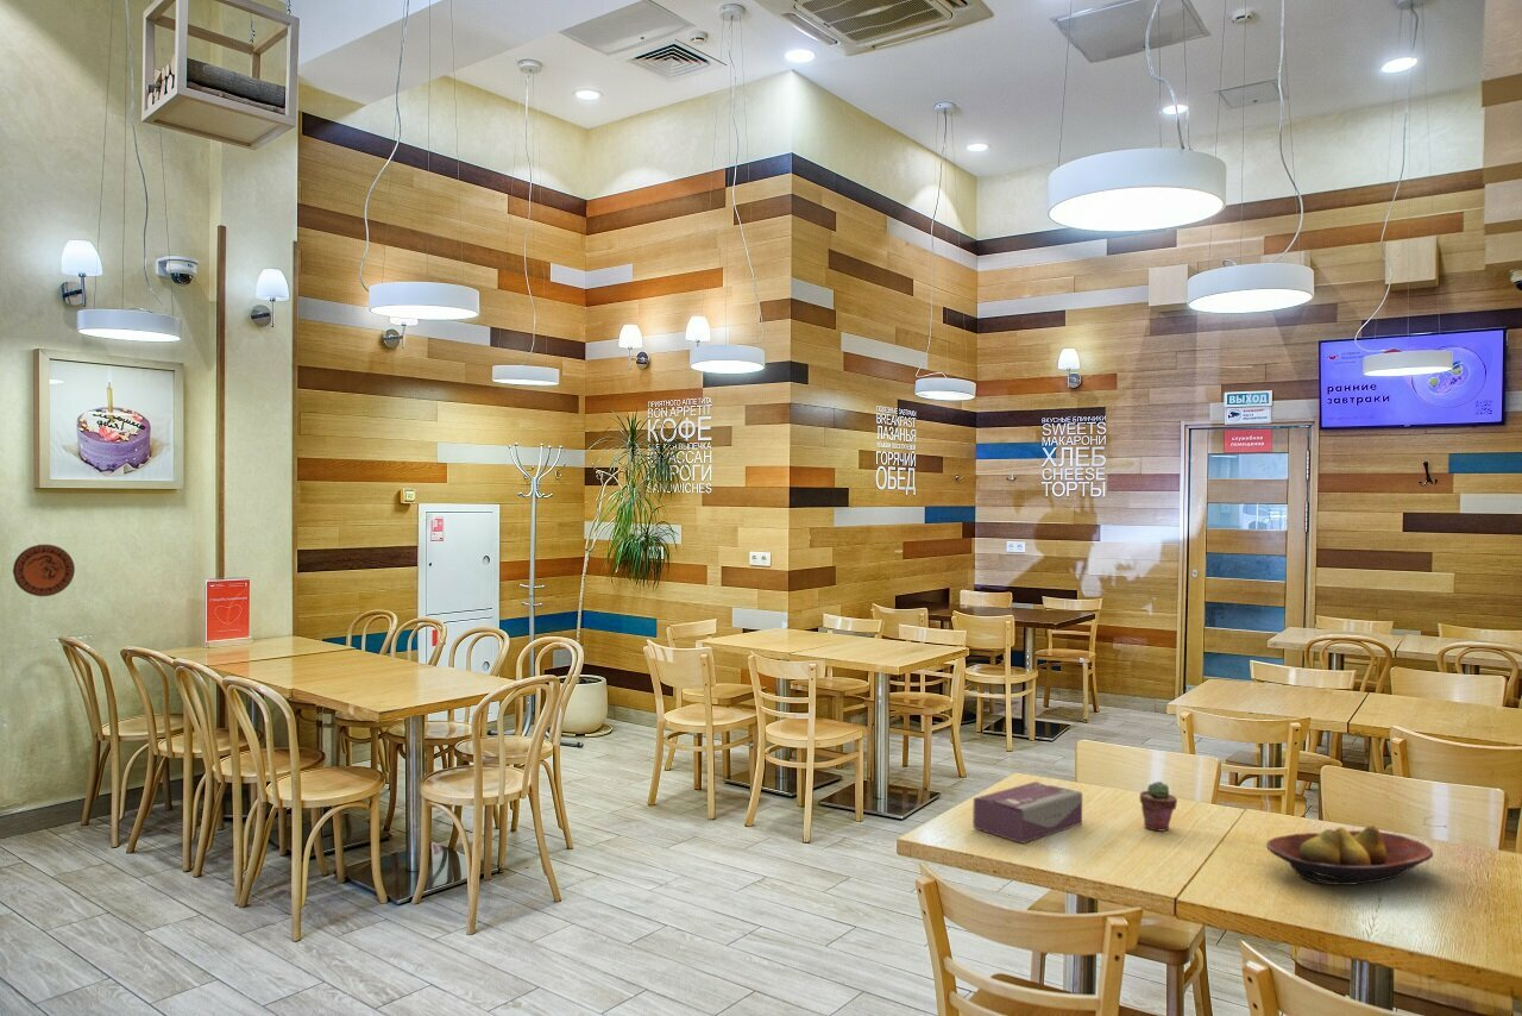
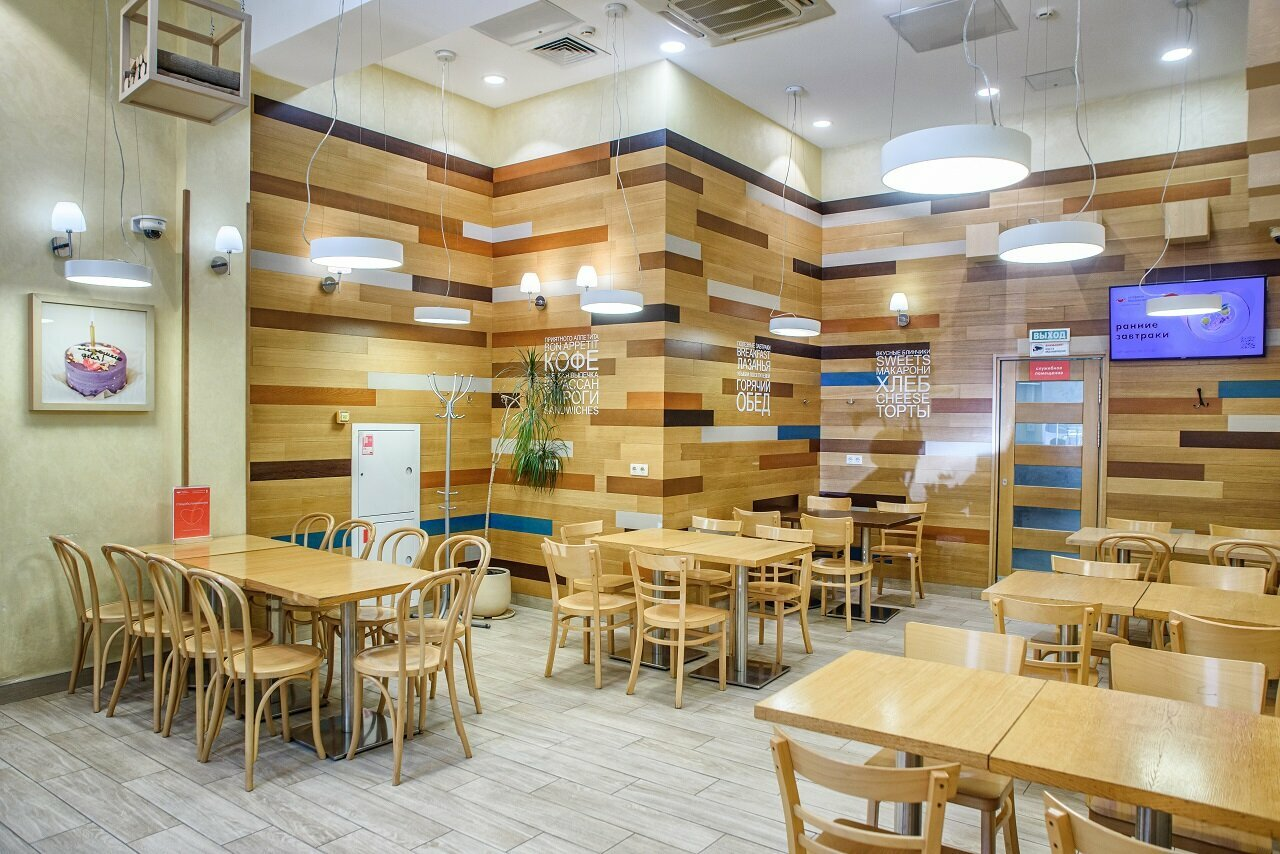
- fruit bowl (1348, 849)
- potted succulent (1157, 804)
- decorative plate (44, 570)
- tissue box (1027, 809)
